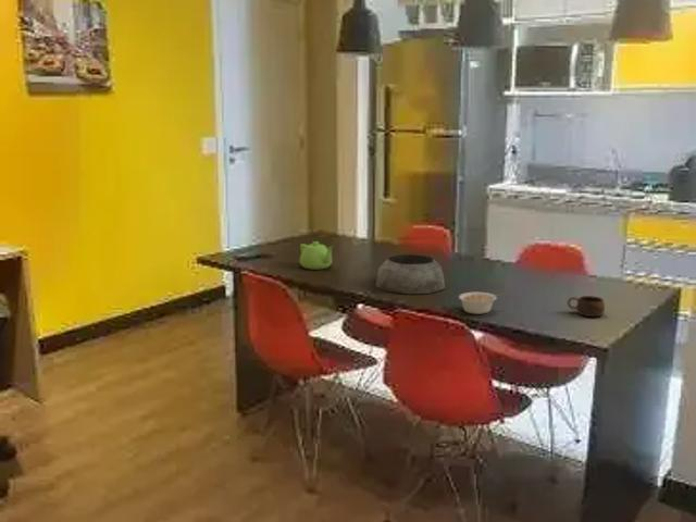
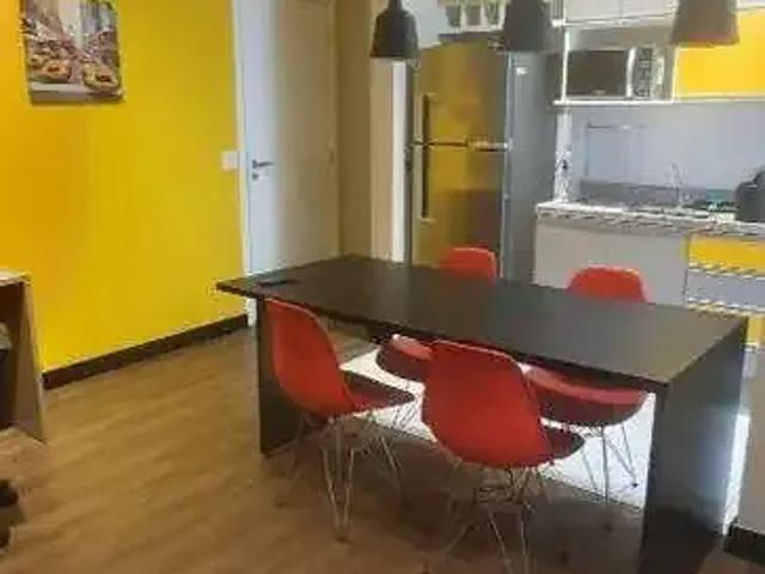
- plant pot (410, 272)
- teapot (316, 253)
- cup (586, 304)
- legume (477, 301)
